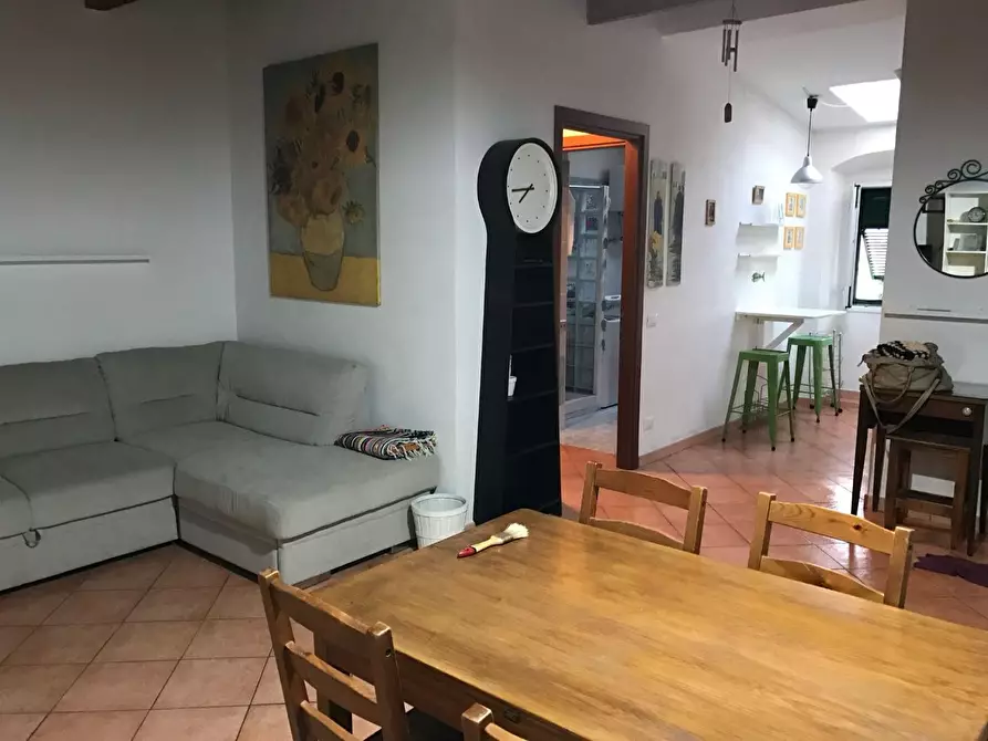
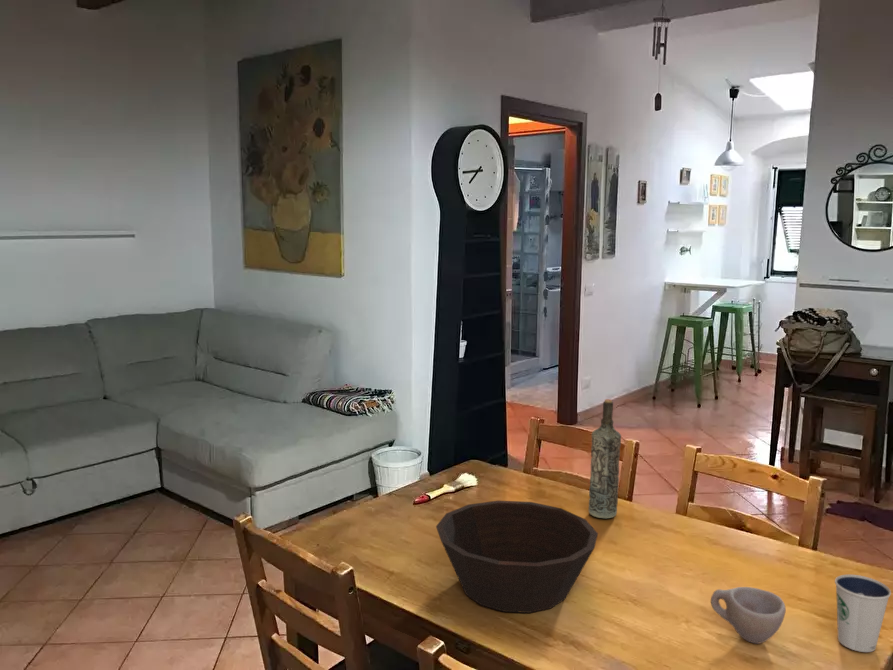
+ bottle (605, 457)
+ dixie cup (859, 614)
+ cup (746, 616)
+ bowl (515, 557)
